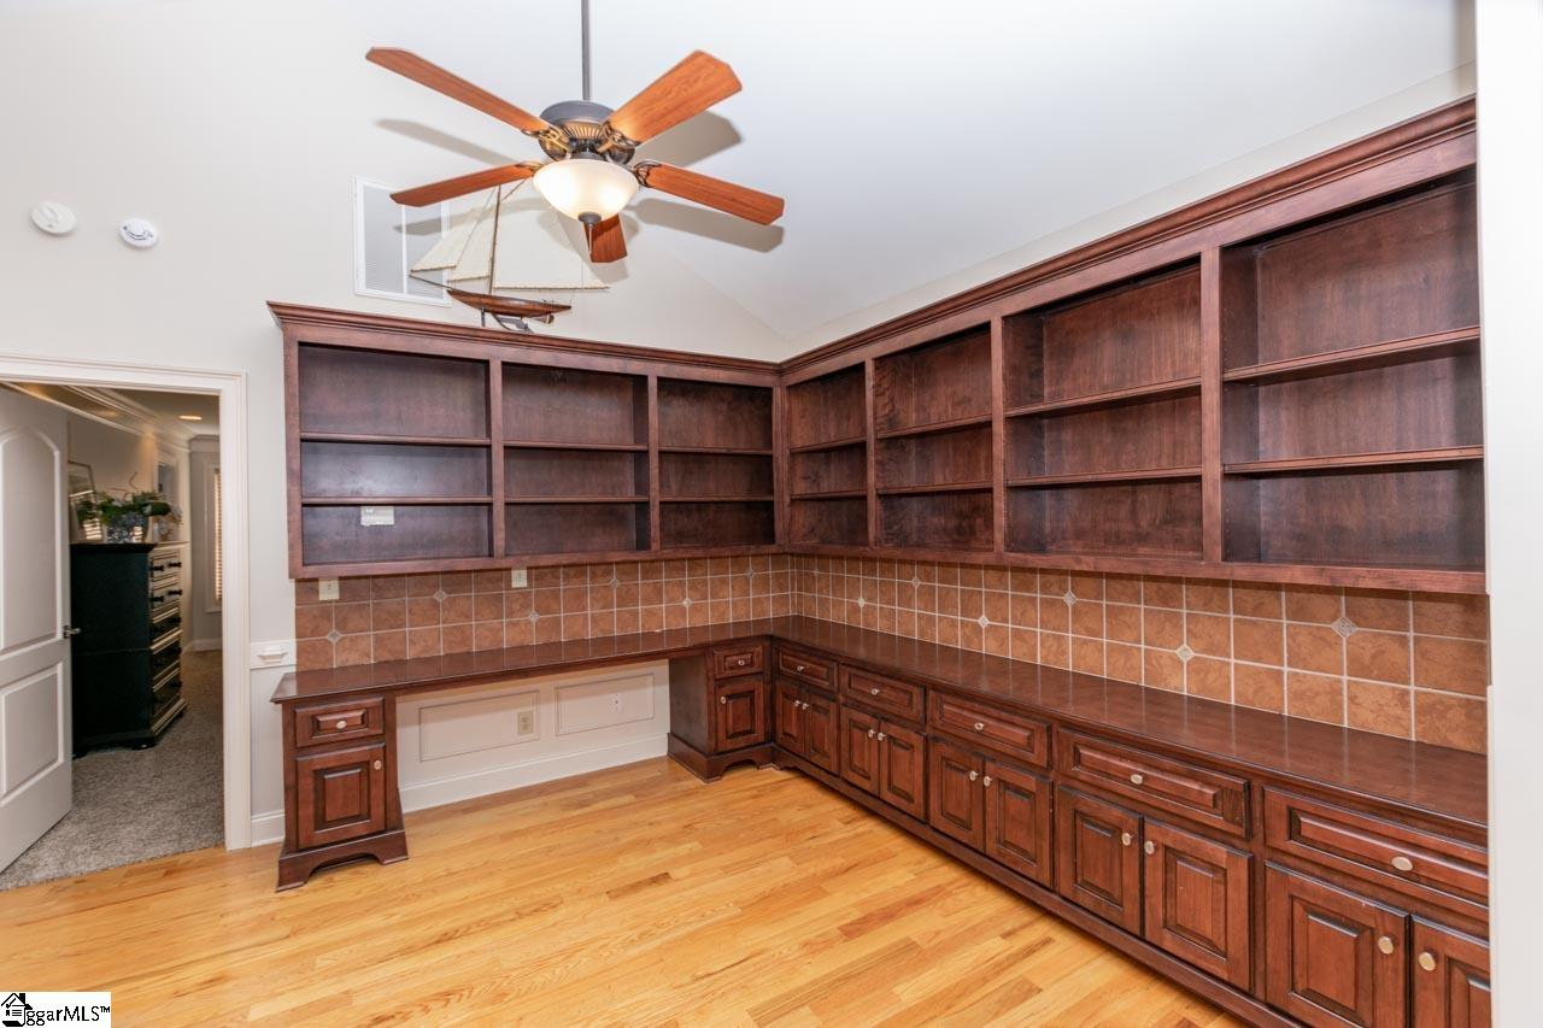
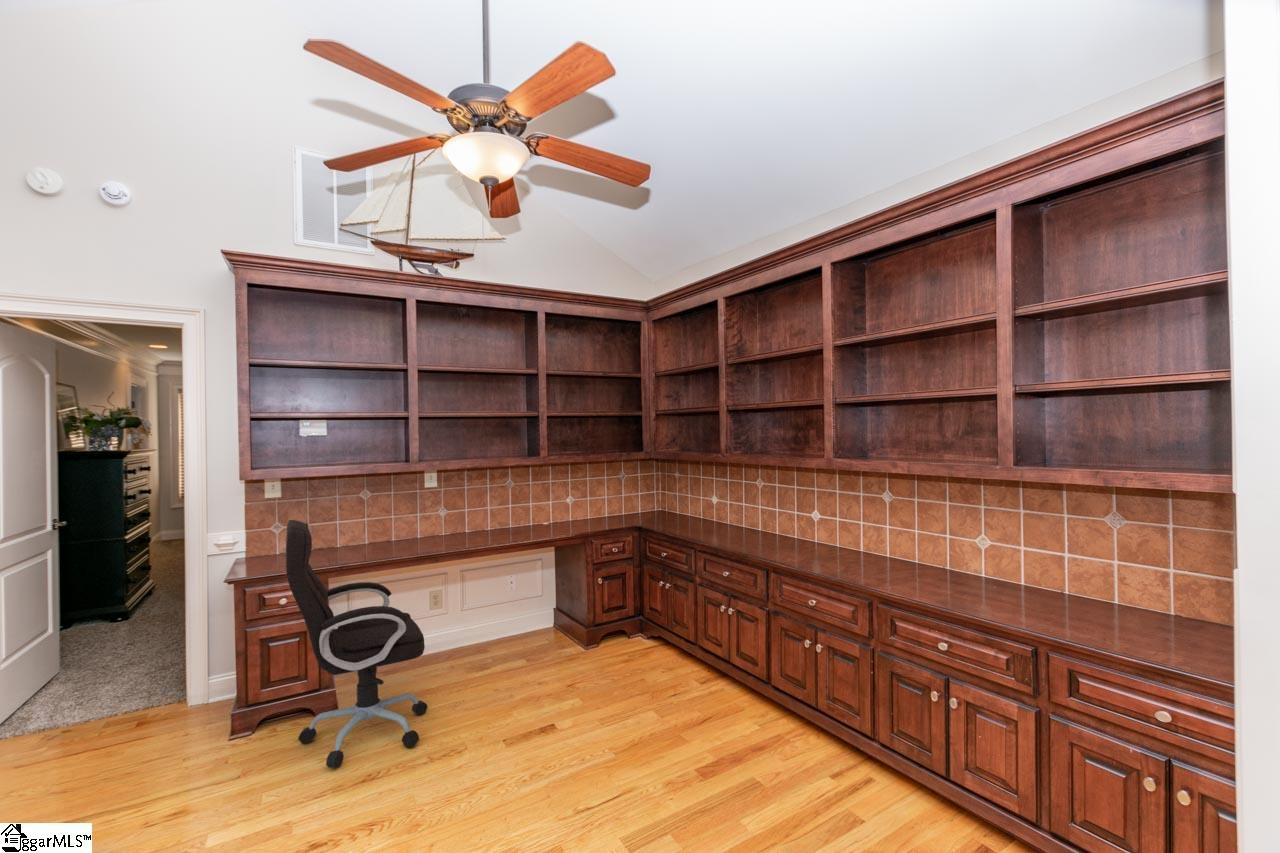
+ office chair (361, 625)
